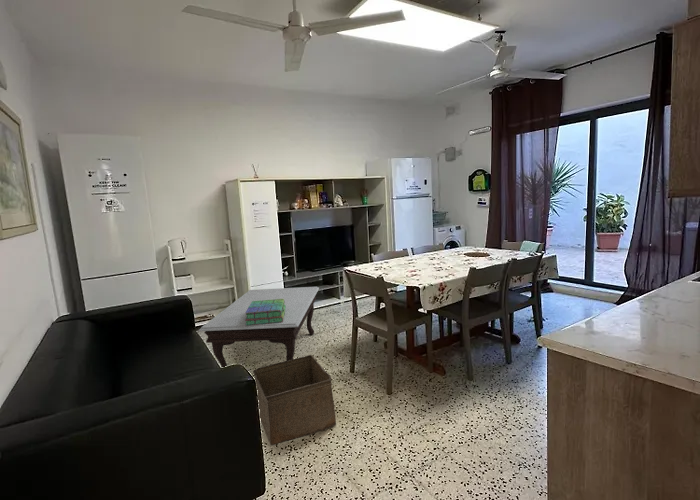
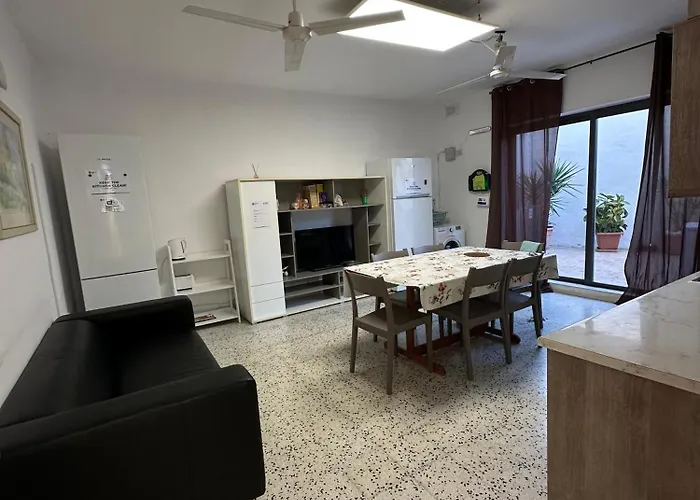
- stack of books (266, 310)
- storage bin (293, 396)
- coffee table (271, 329)
